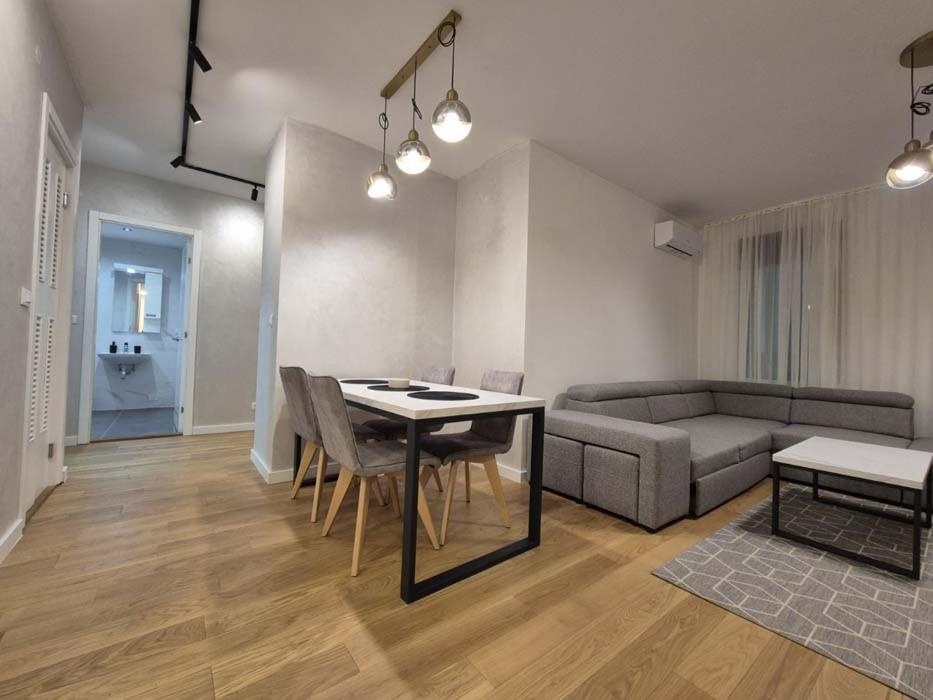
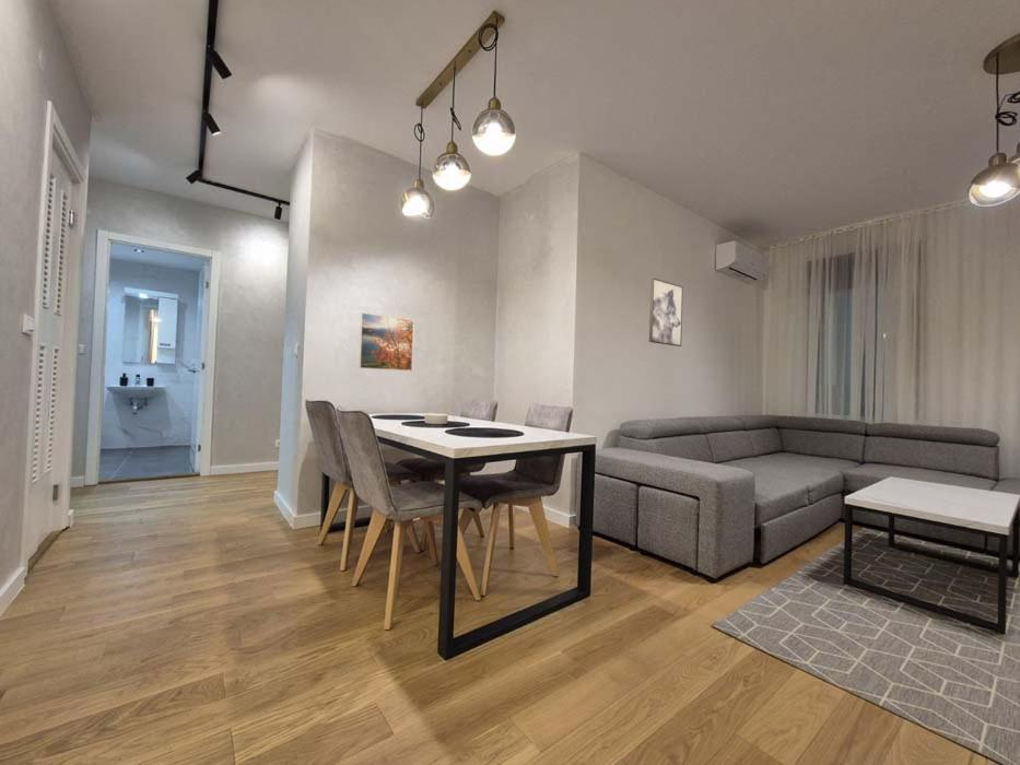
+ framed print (387, 342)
+ wall art (666, 313)
